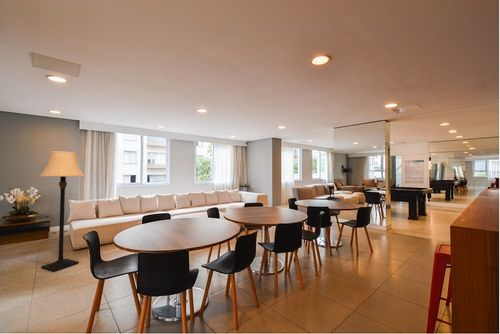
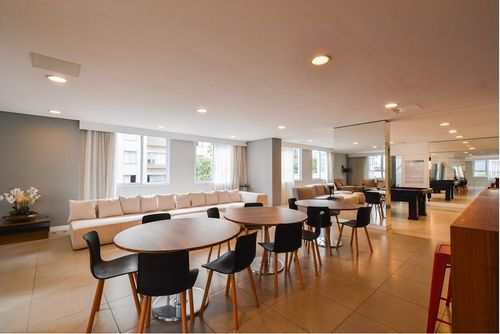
- lamp (62, 208)
